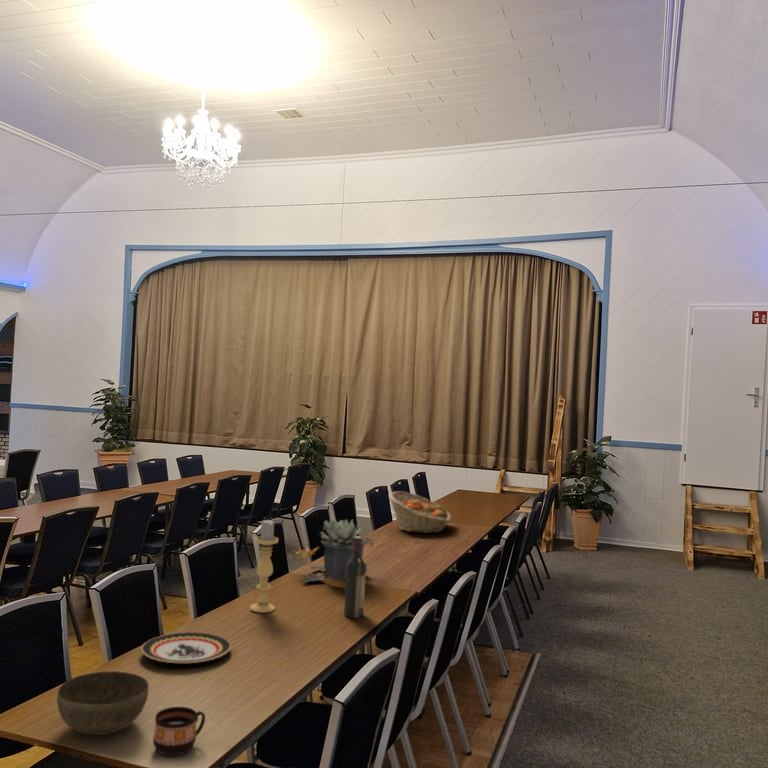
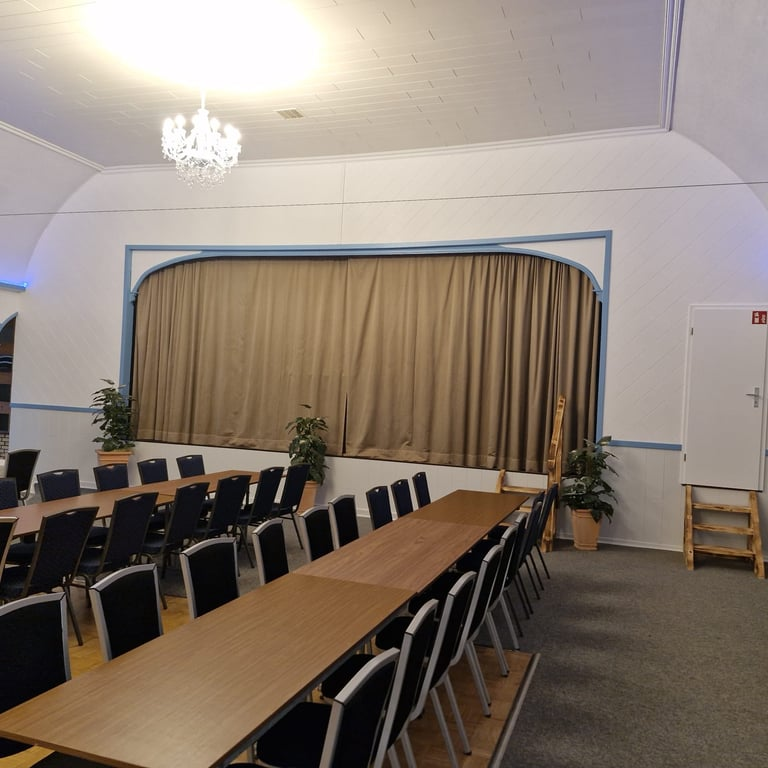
- wine bottle (355, 576)
- potted plant (329, 546)
- bowl (102, 706)
- plate (186, 649)
- candle holder (265, 564)
- fruit basket (419, 511)
- cup (177, 731)
